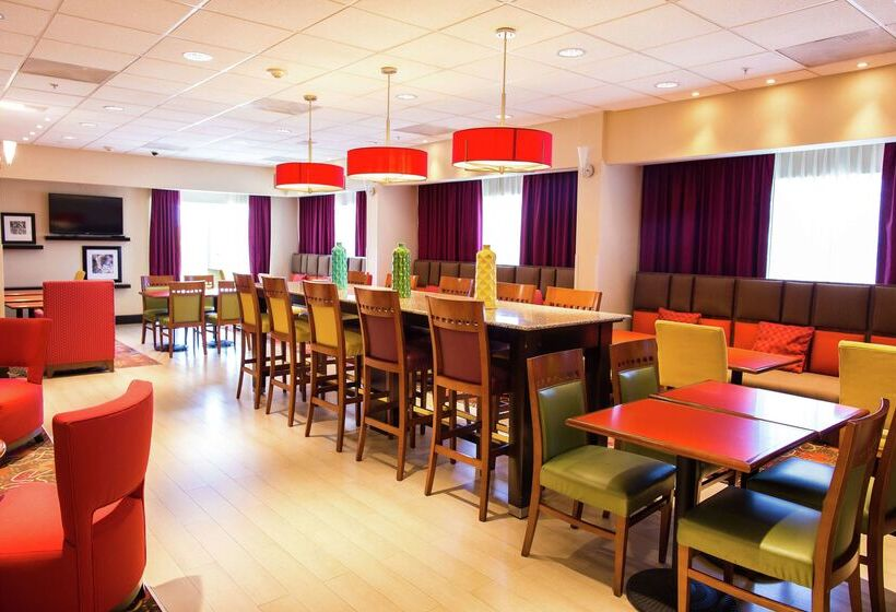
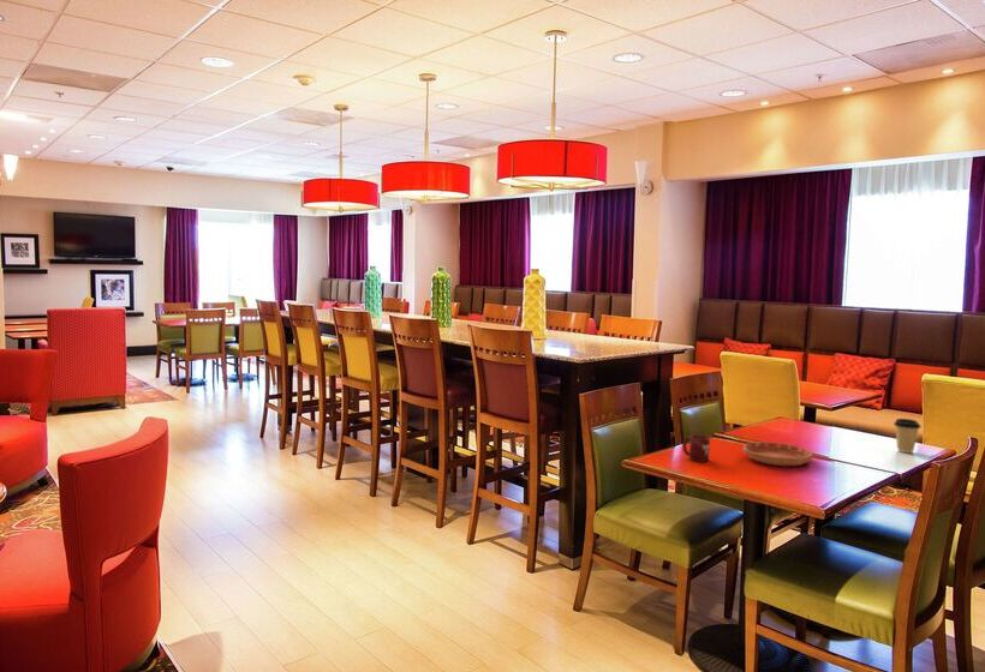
+ coffee cup (906, 436)
+ saucer (776, 454)
+ cup (694, 446)
